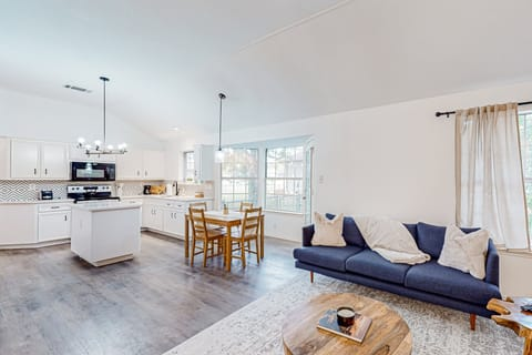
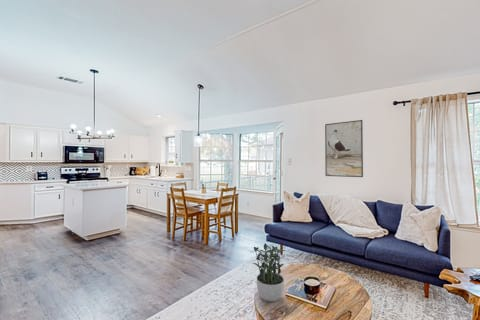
+ potted plant (268, 268)
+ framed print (343, 149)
